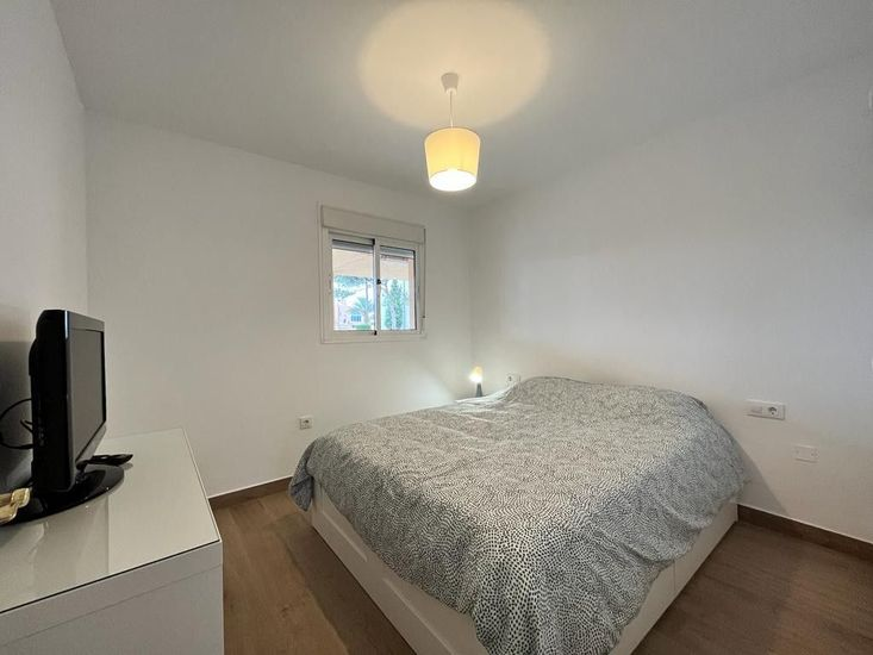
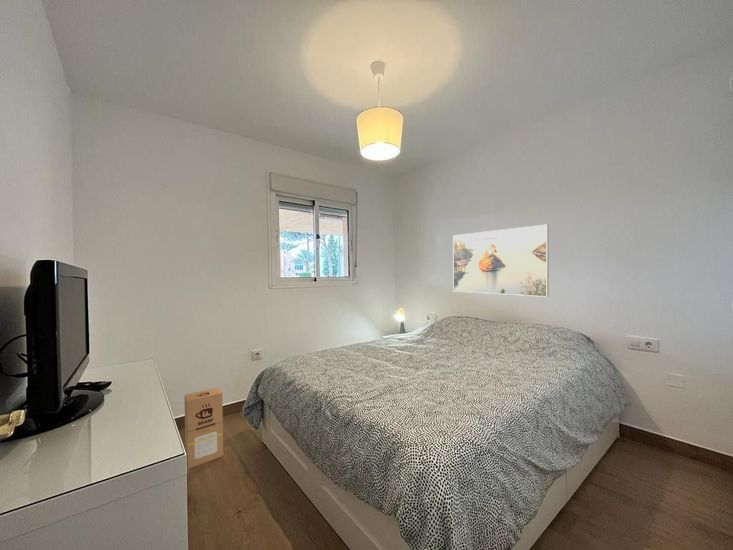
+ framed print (494, 262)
+ cardboard box (203, 425)
